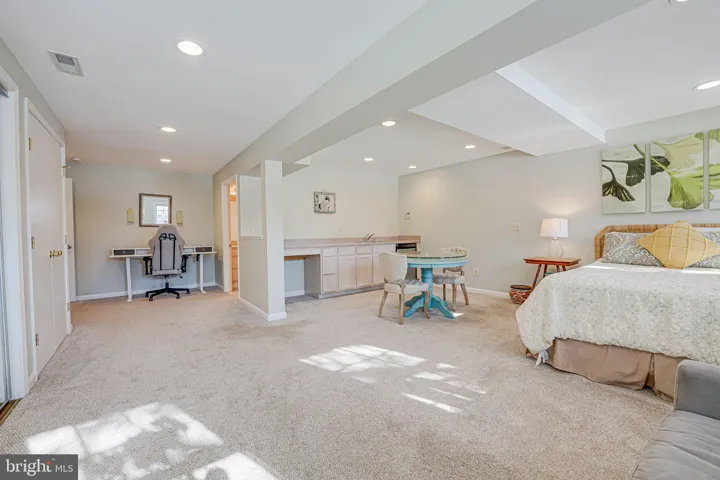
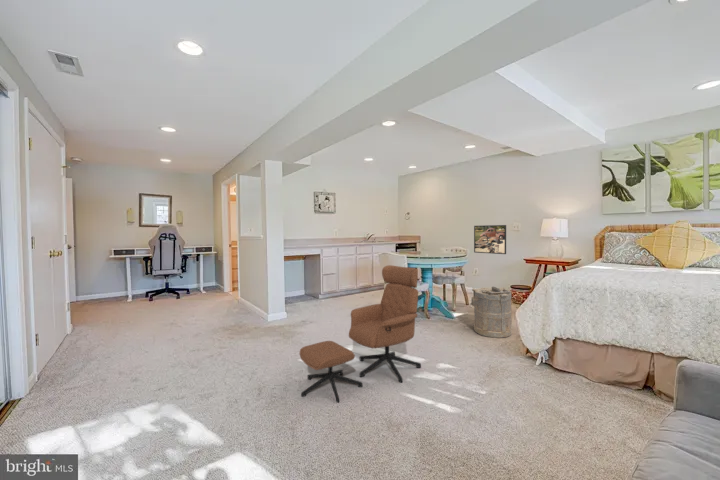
+ laundry hamper (490, 309)
+ lounge chair (359, 324)
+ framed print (489, 239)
